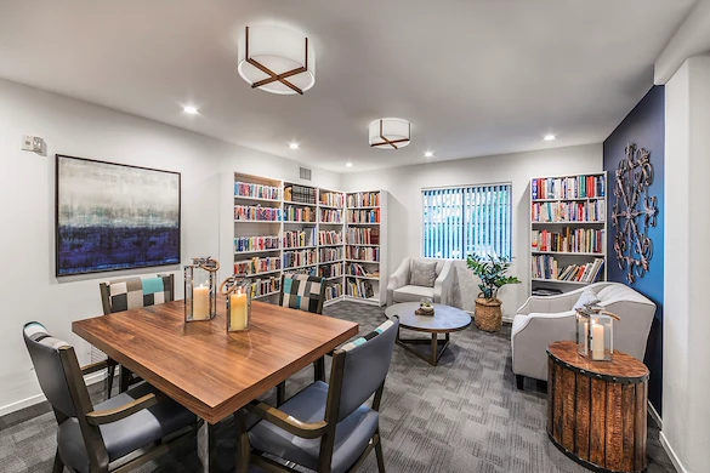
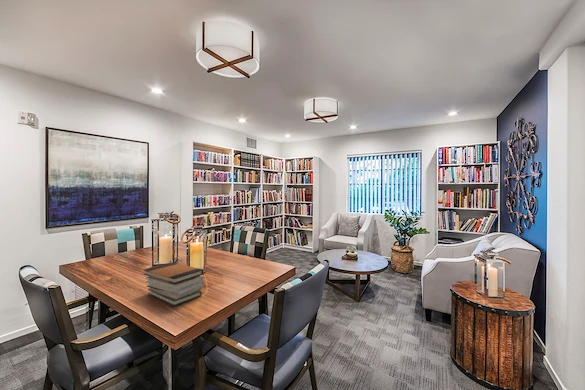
+ book stack (174, 282)
